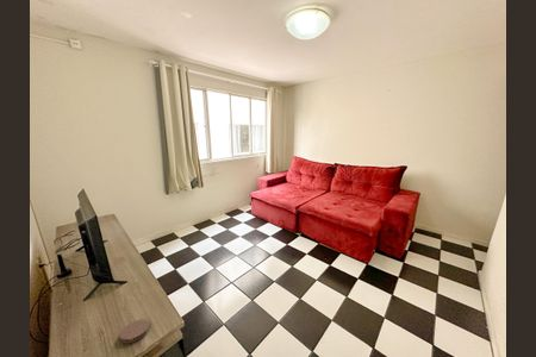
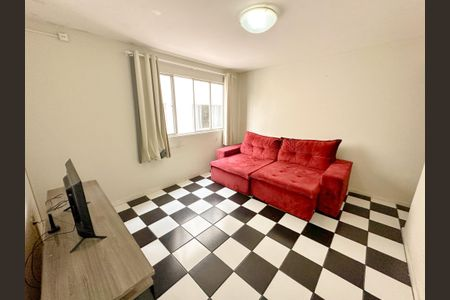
- coaster (135, 330)
